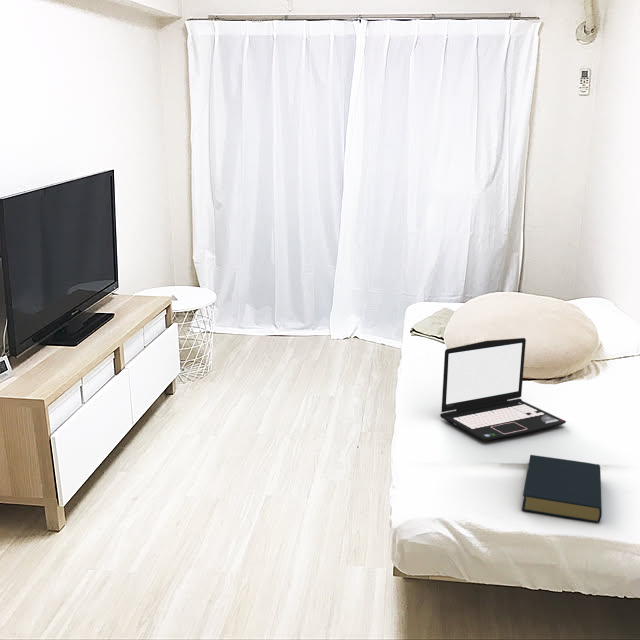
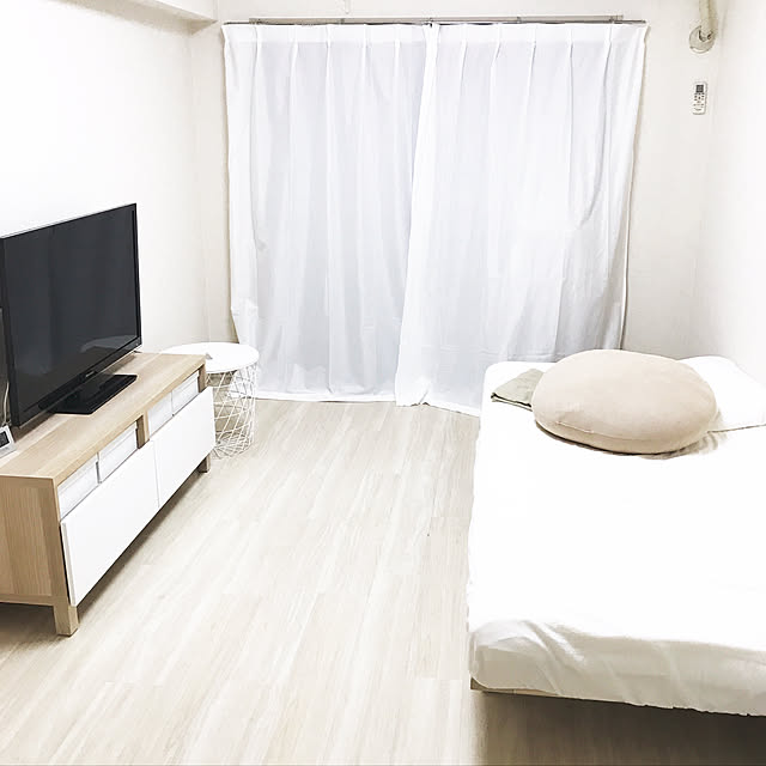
- hardback book (562, 486)
- laptop (506, 386)
